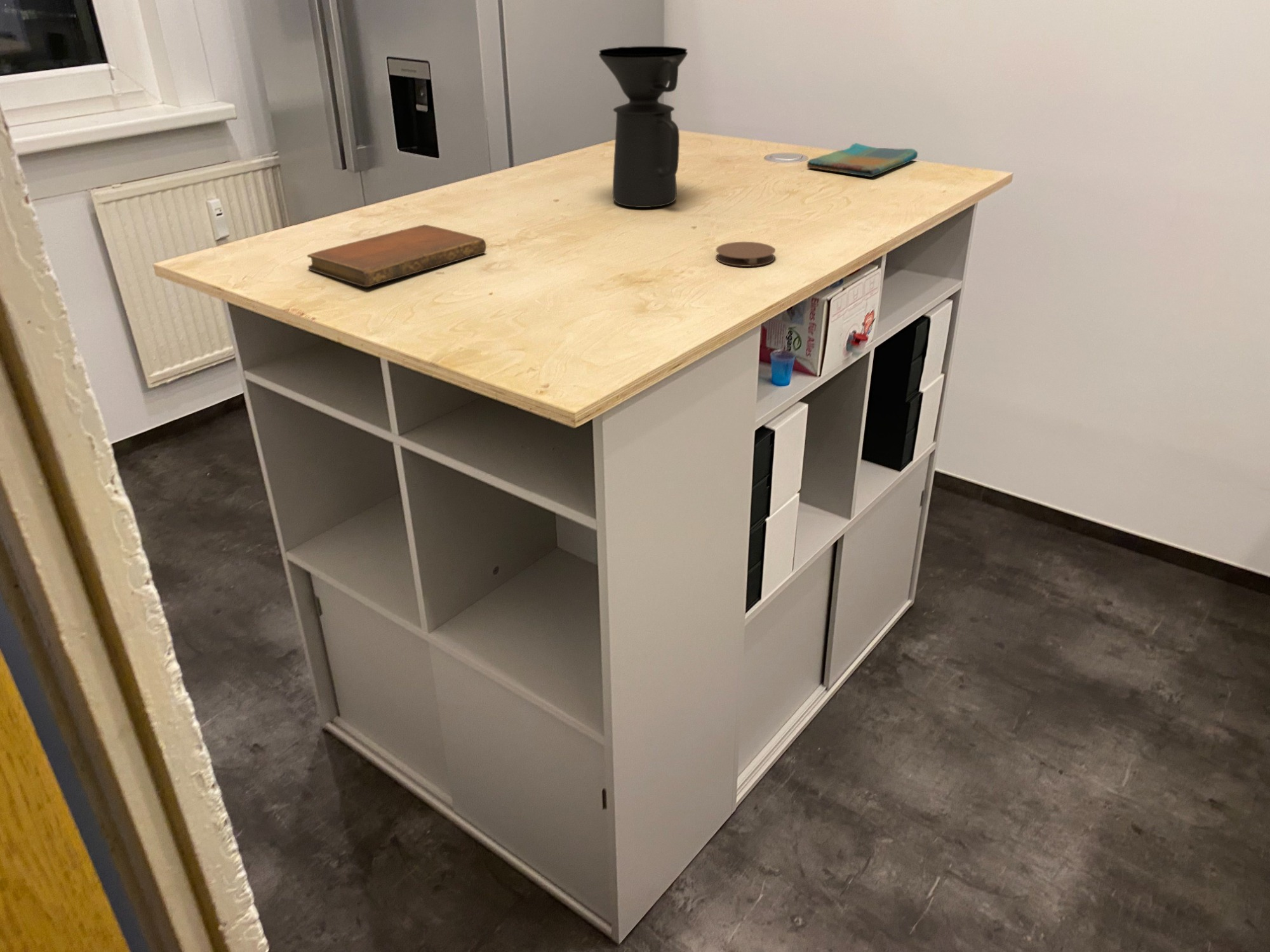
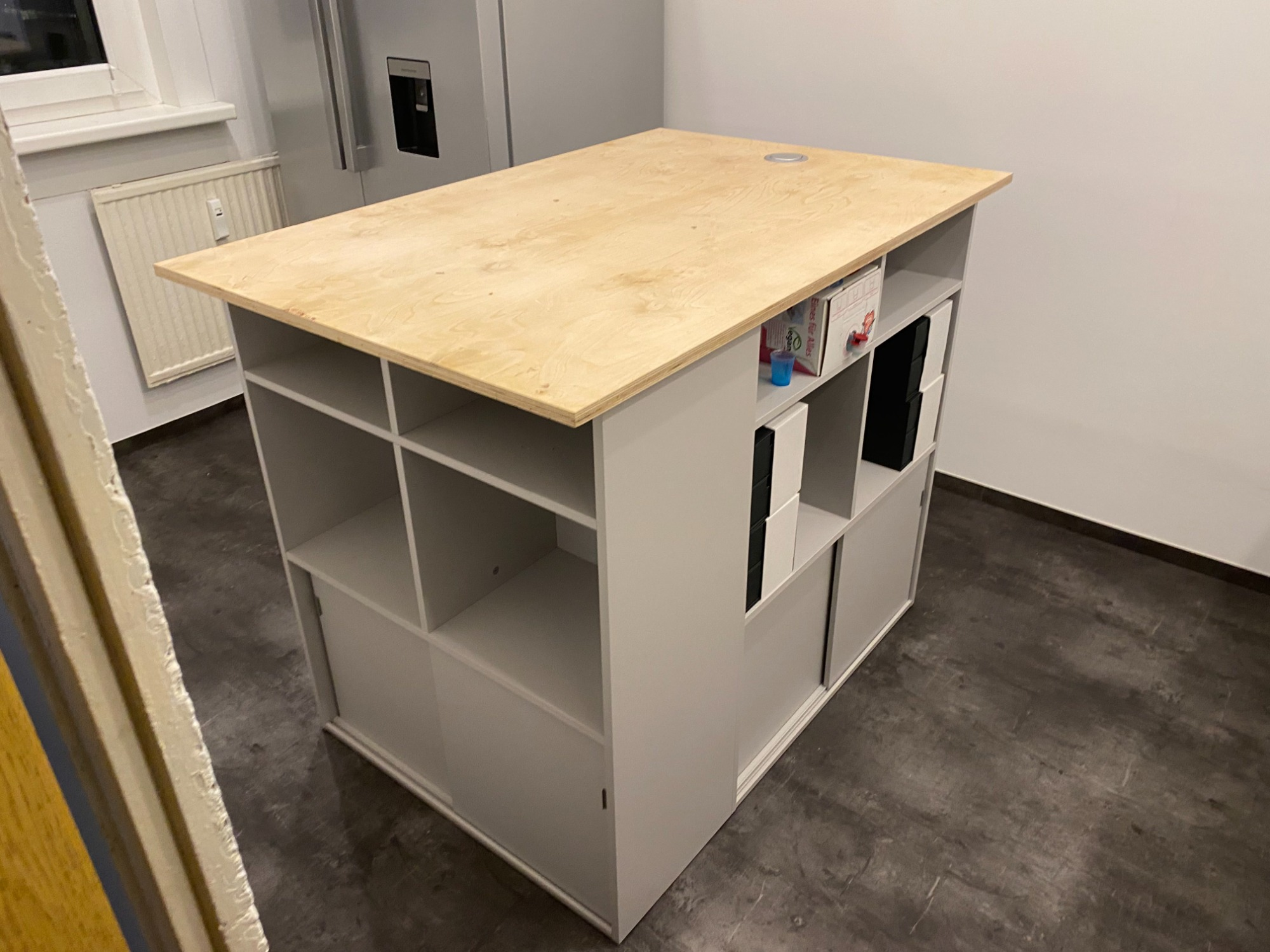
- dish towel (863, 159)
- coaster (745, 253)
- notebook (398, 253)
- coffee maker (644, 128)
